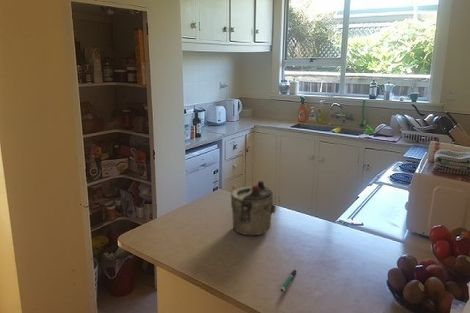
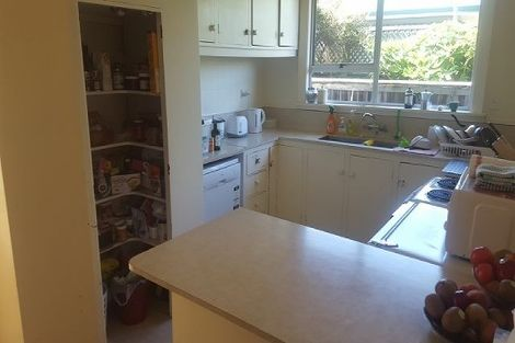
- pen (289, 279)
- teapot (252, 206)
